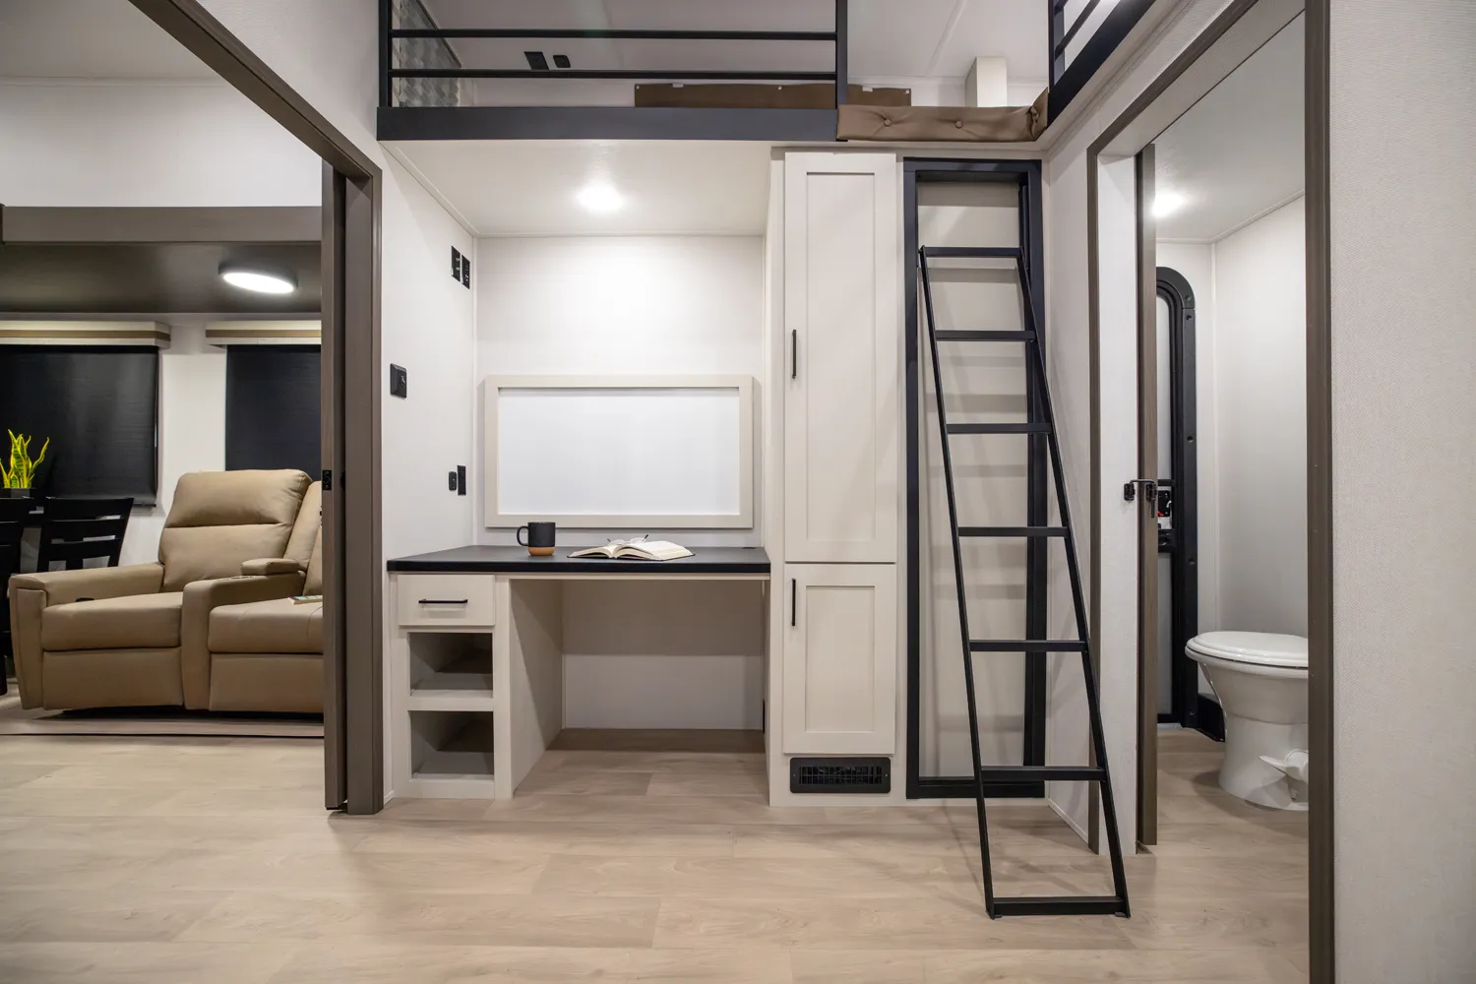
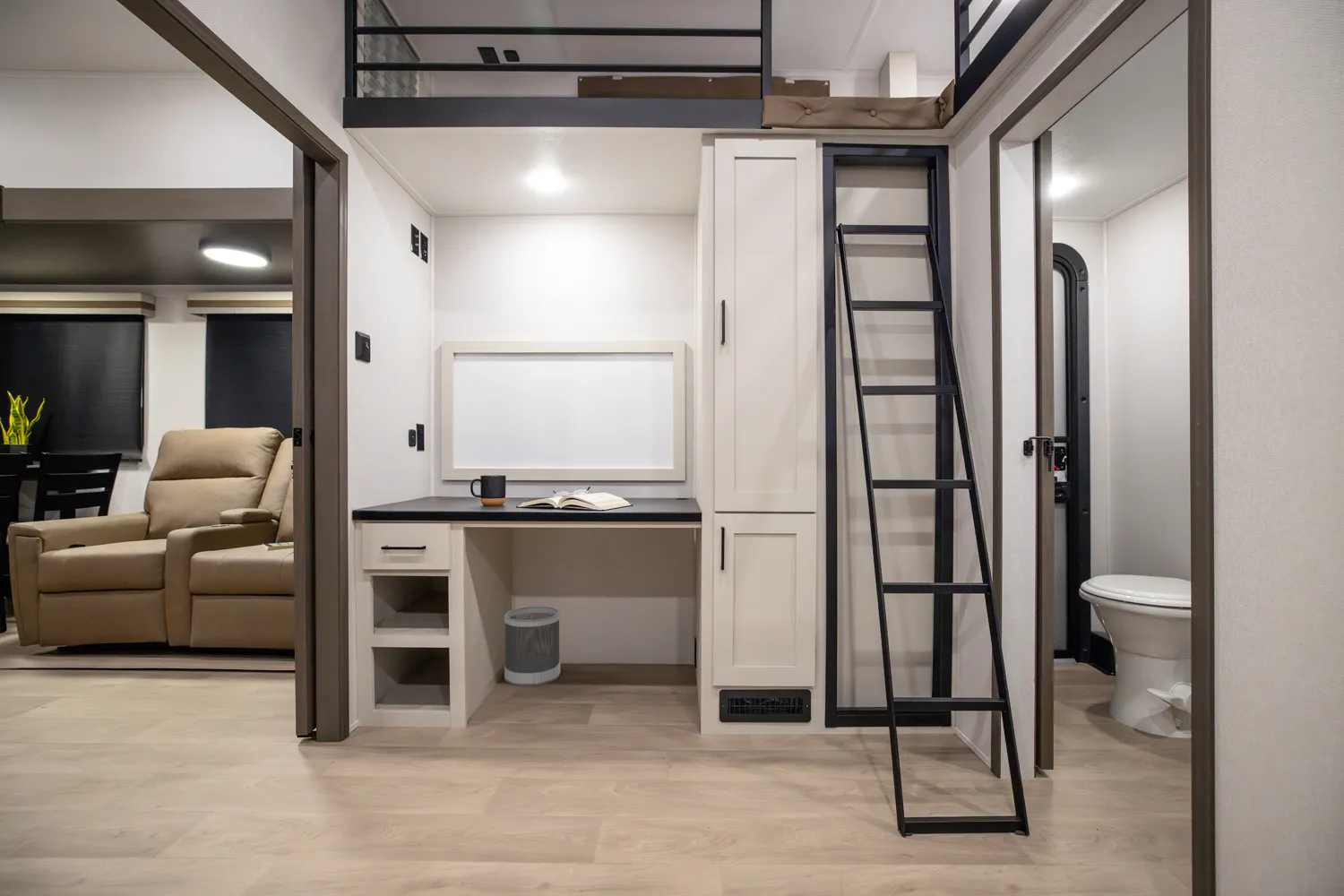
+ wastebasket (532, 644)
